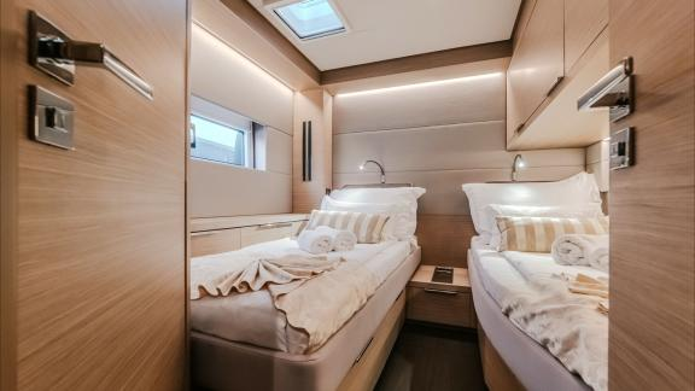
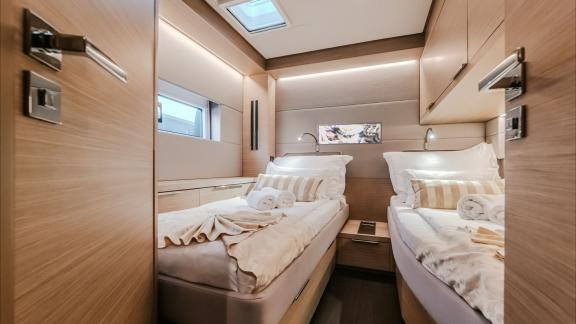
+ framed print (348, 133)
